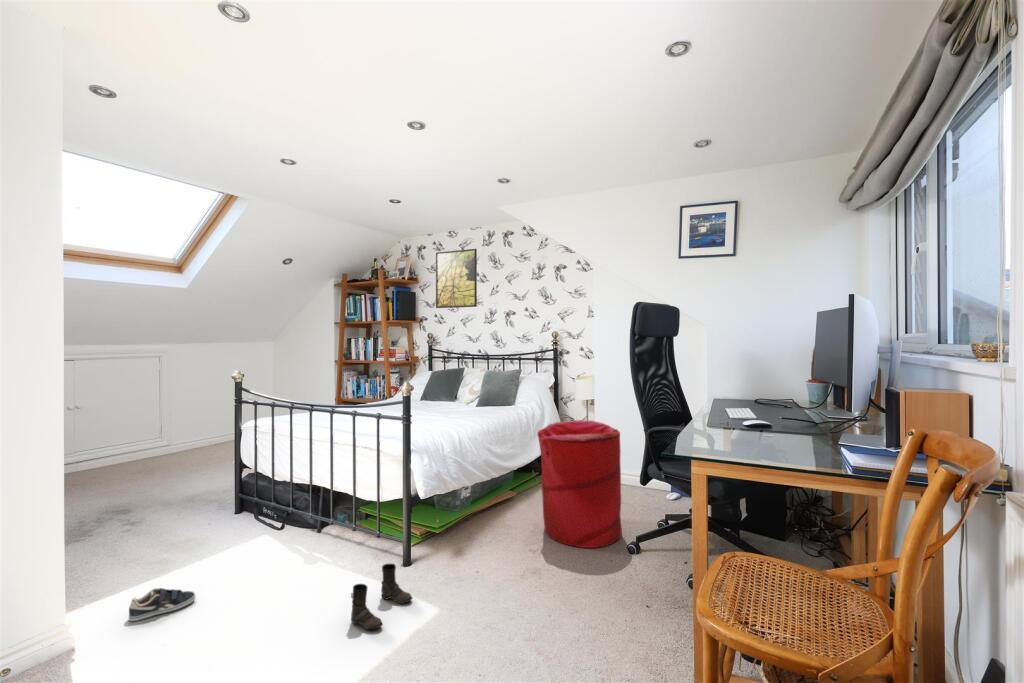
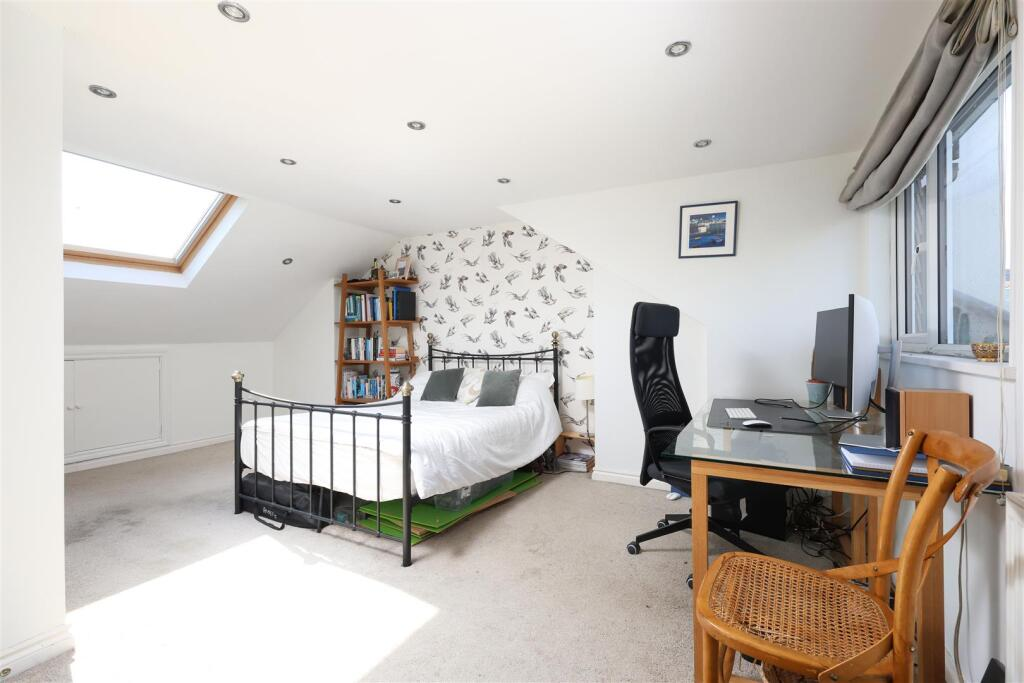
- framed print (455, 279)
- laundry hamper (579, 478)
- boots (382, 594)
- sneaker (163, 599)
